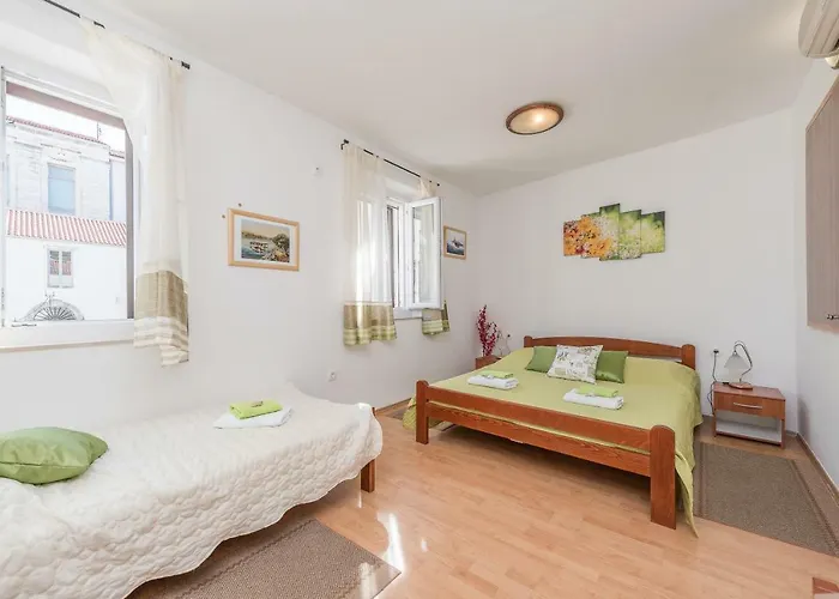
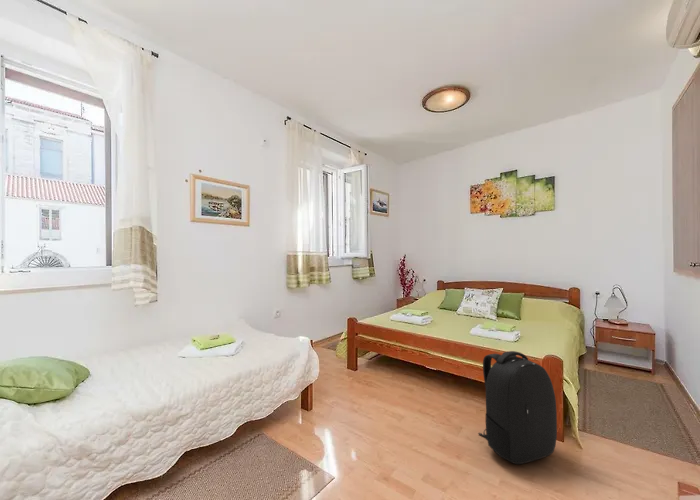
+ backpack (513, 400)
